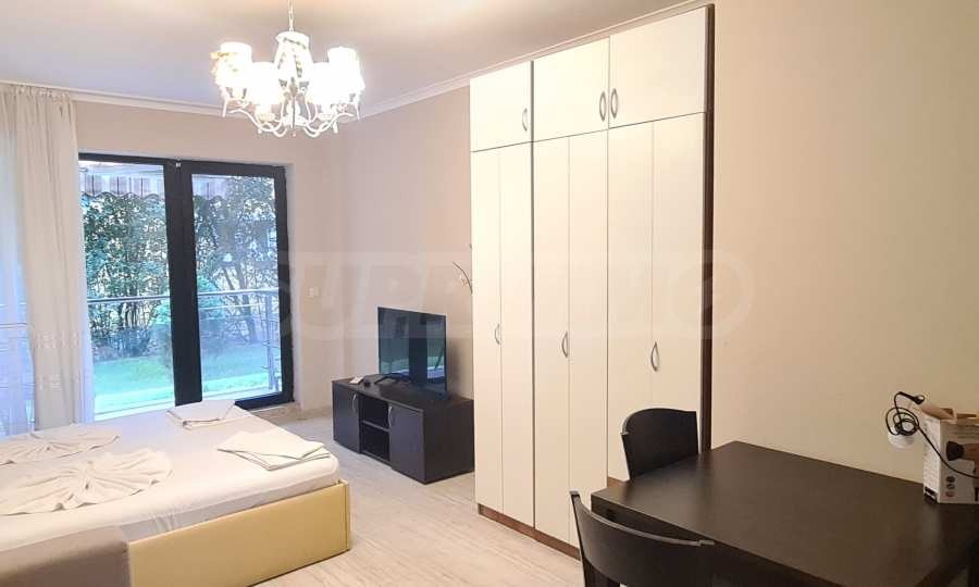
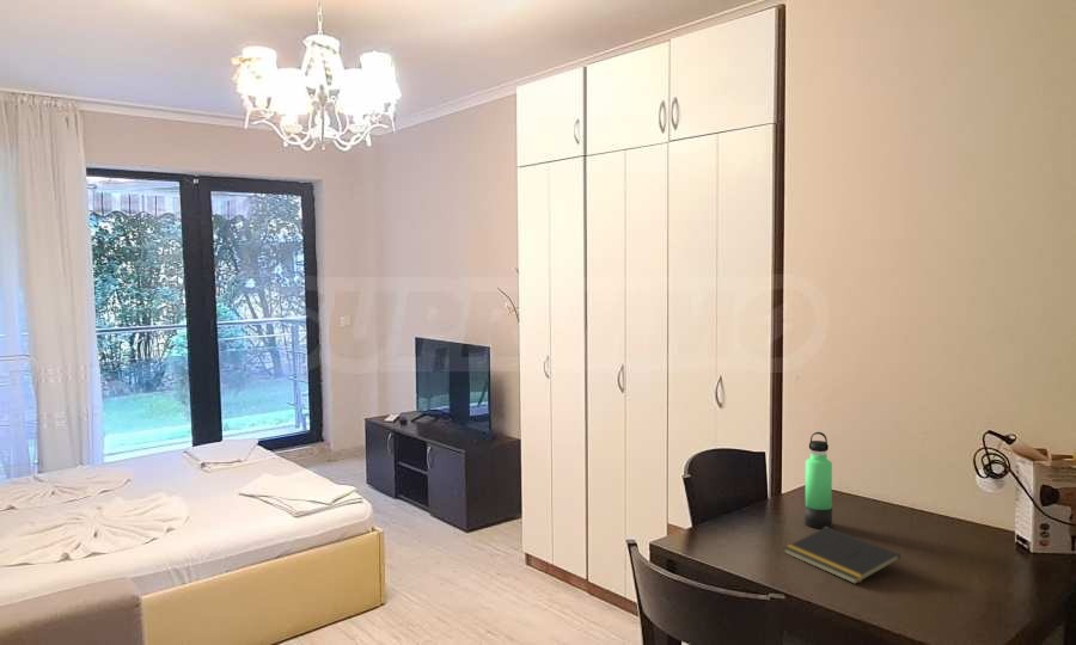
+ thermos bottle (818, 478)
+ notepad (839, 553)
